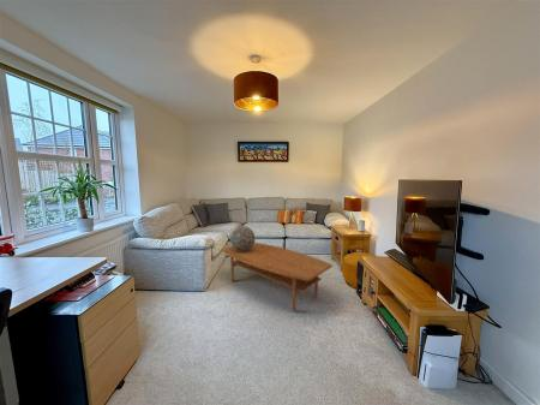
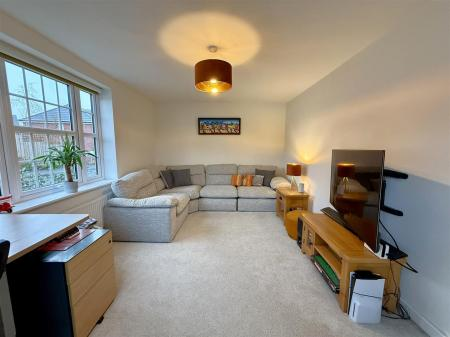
- coffee table (271, 272)
- decorative sphere (242, 238)
